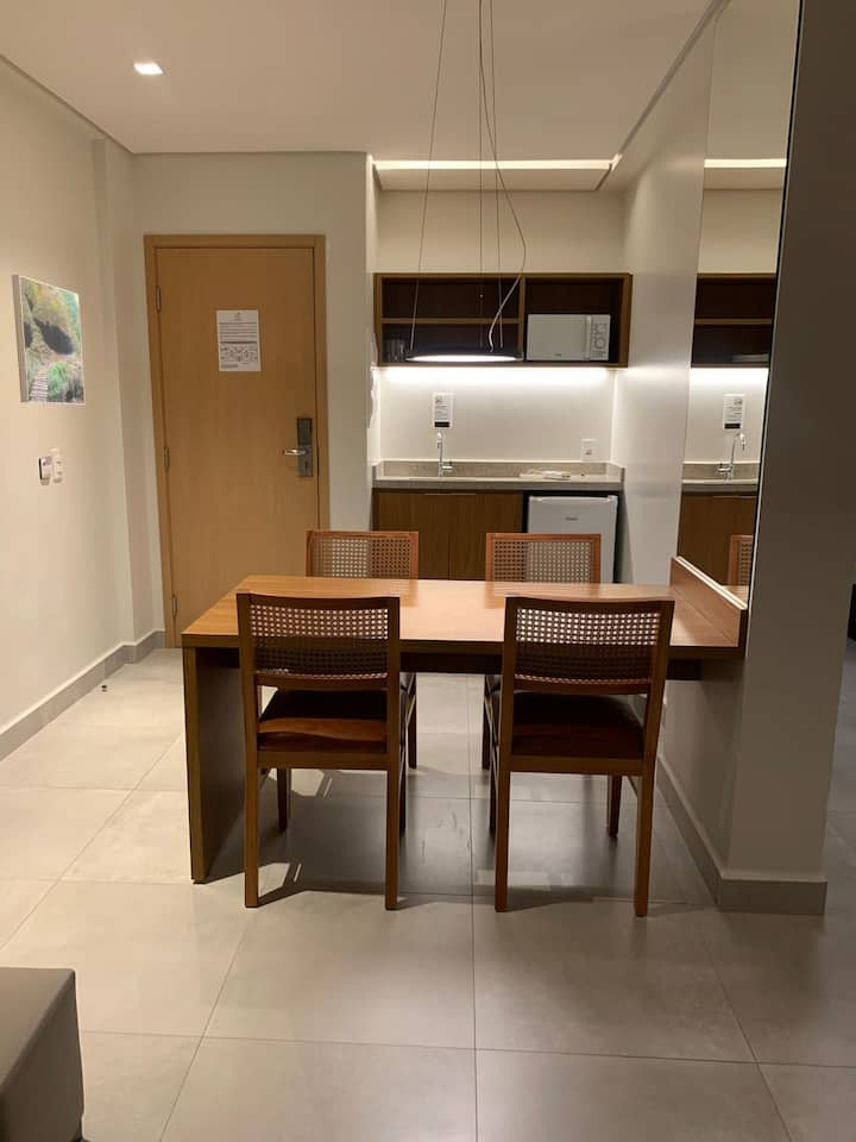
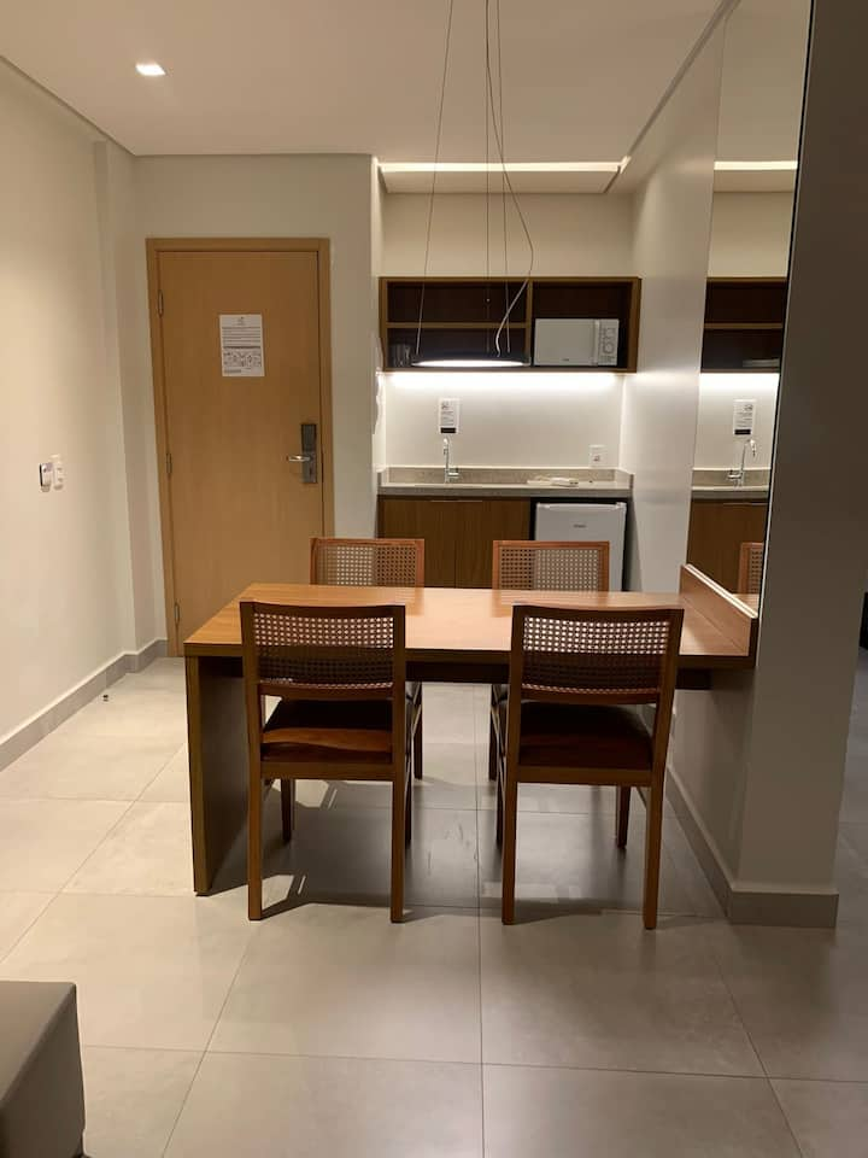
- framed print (51, 345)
